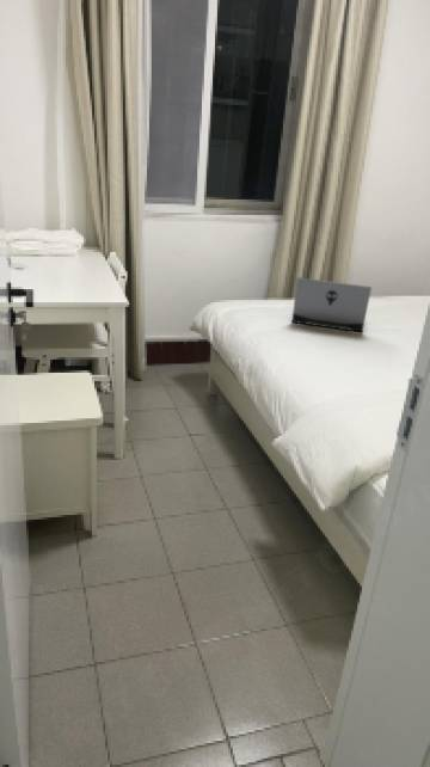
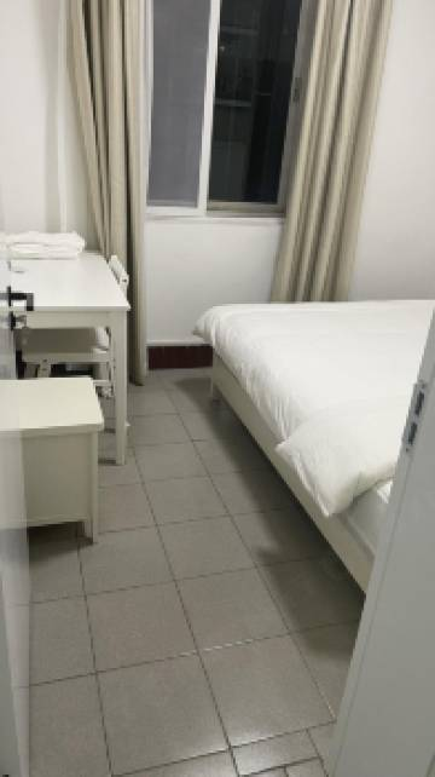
- laptop (331, 299)
